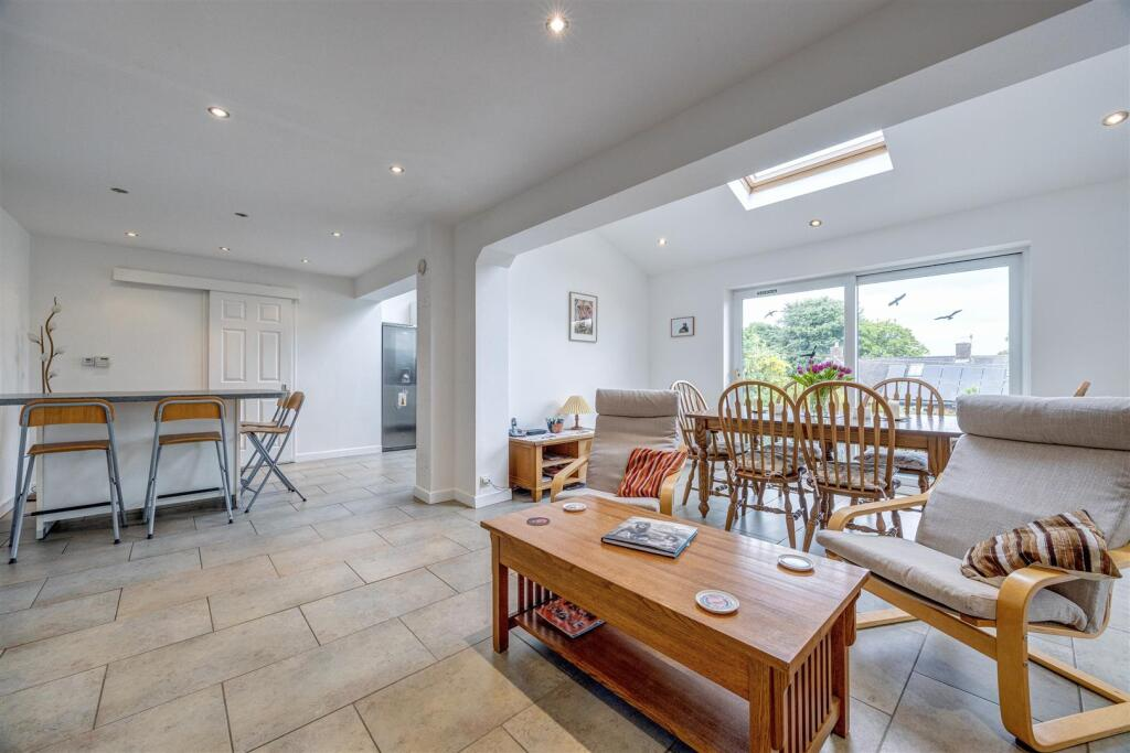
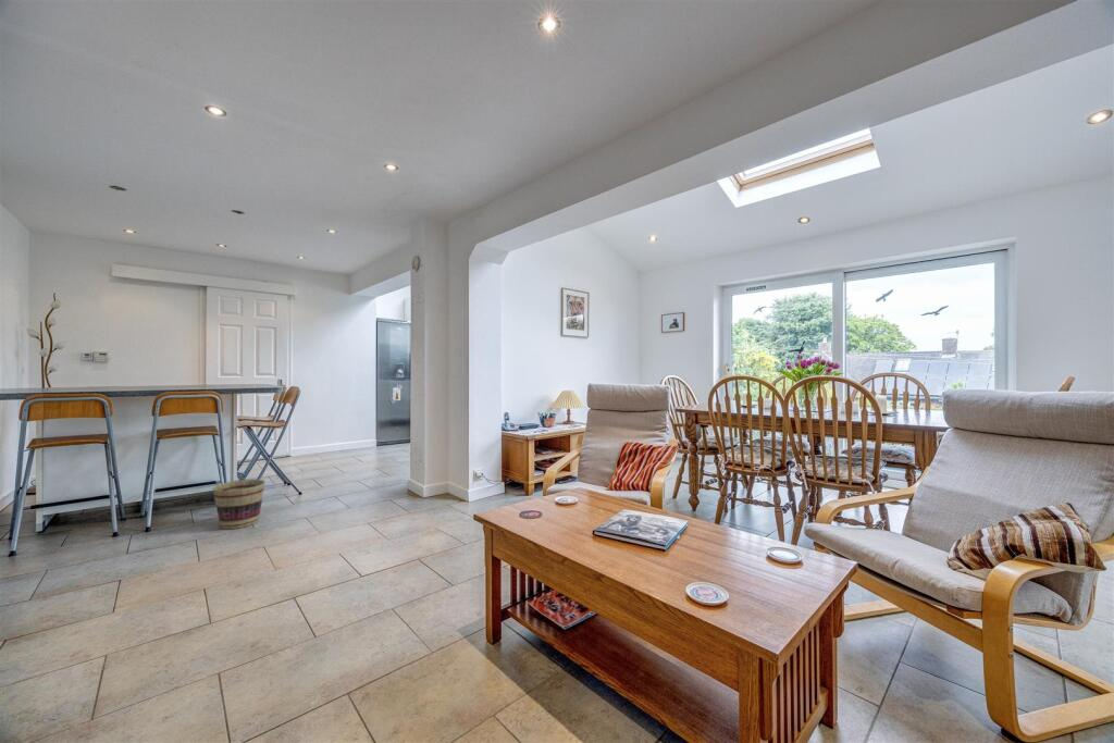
+ basket (239, 504)
